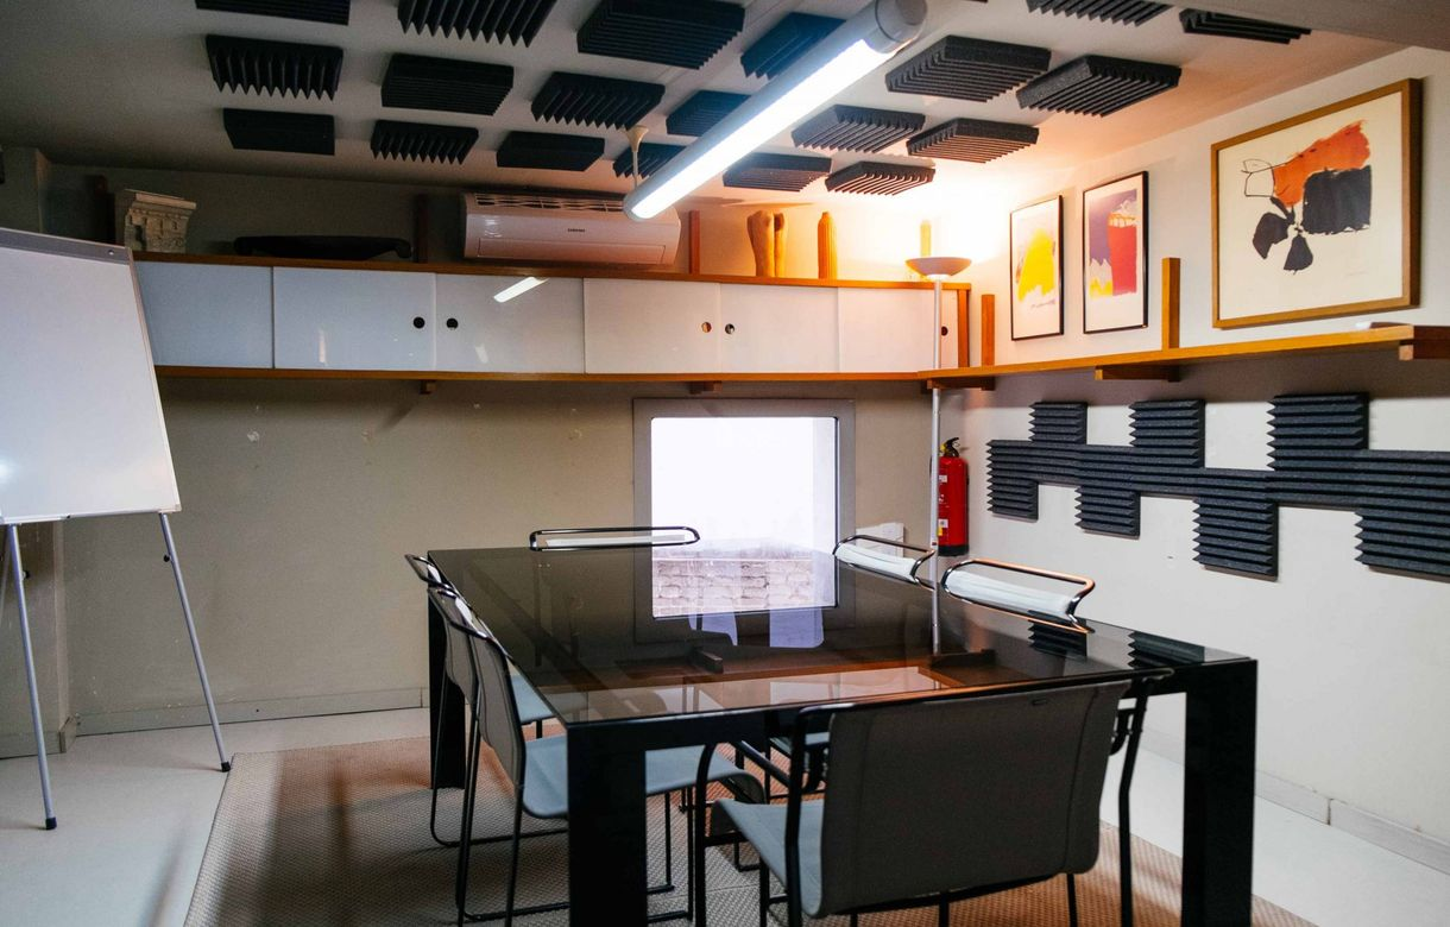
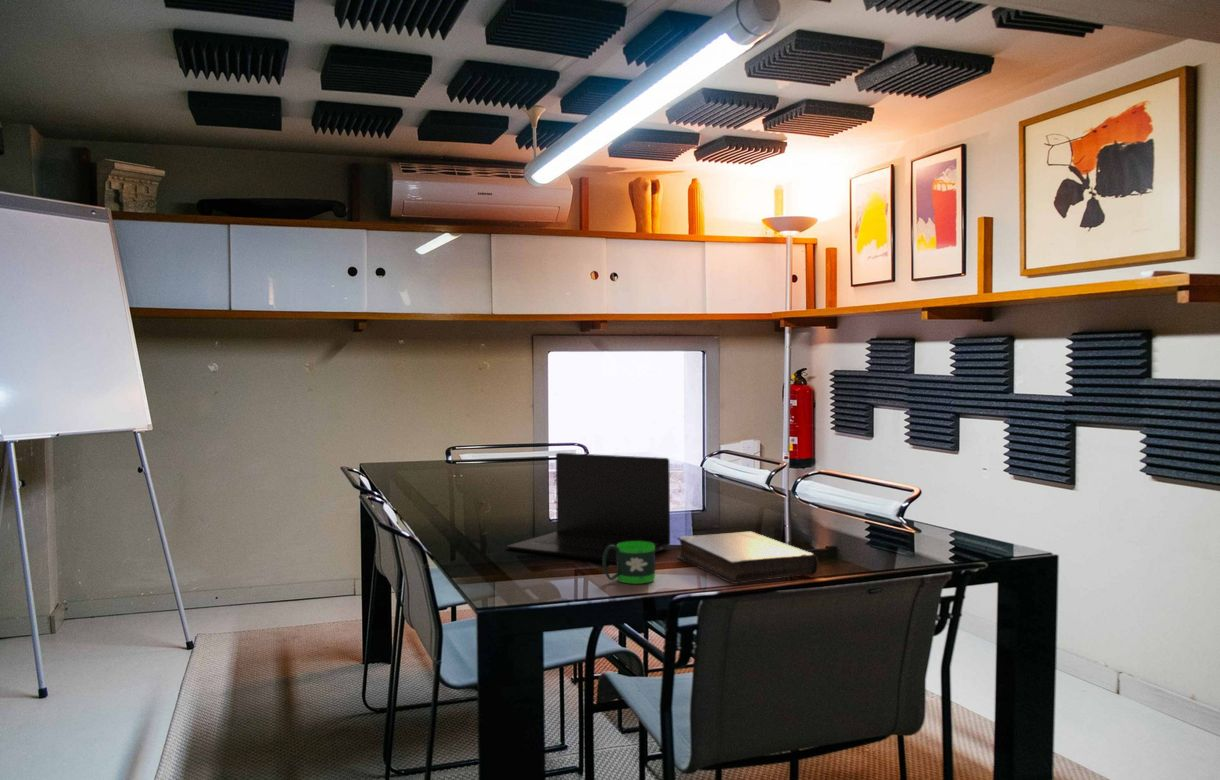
+ mug (628, 561)
+ book (744, 554)
+ laptop (587, 504)
